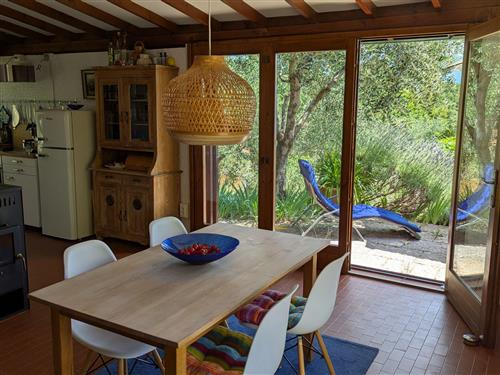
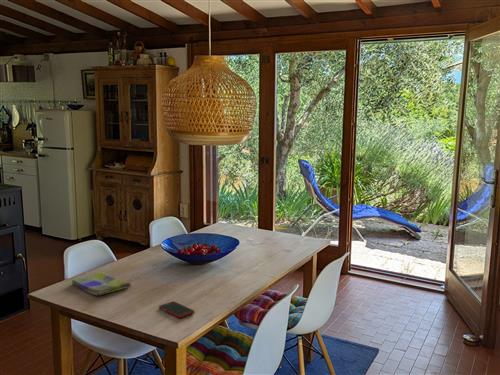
+ dish towel (101, 283)
+ cell phone (176, 309)
